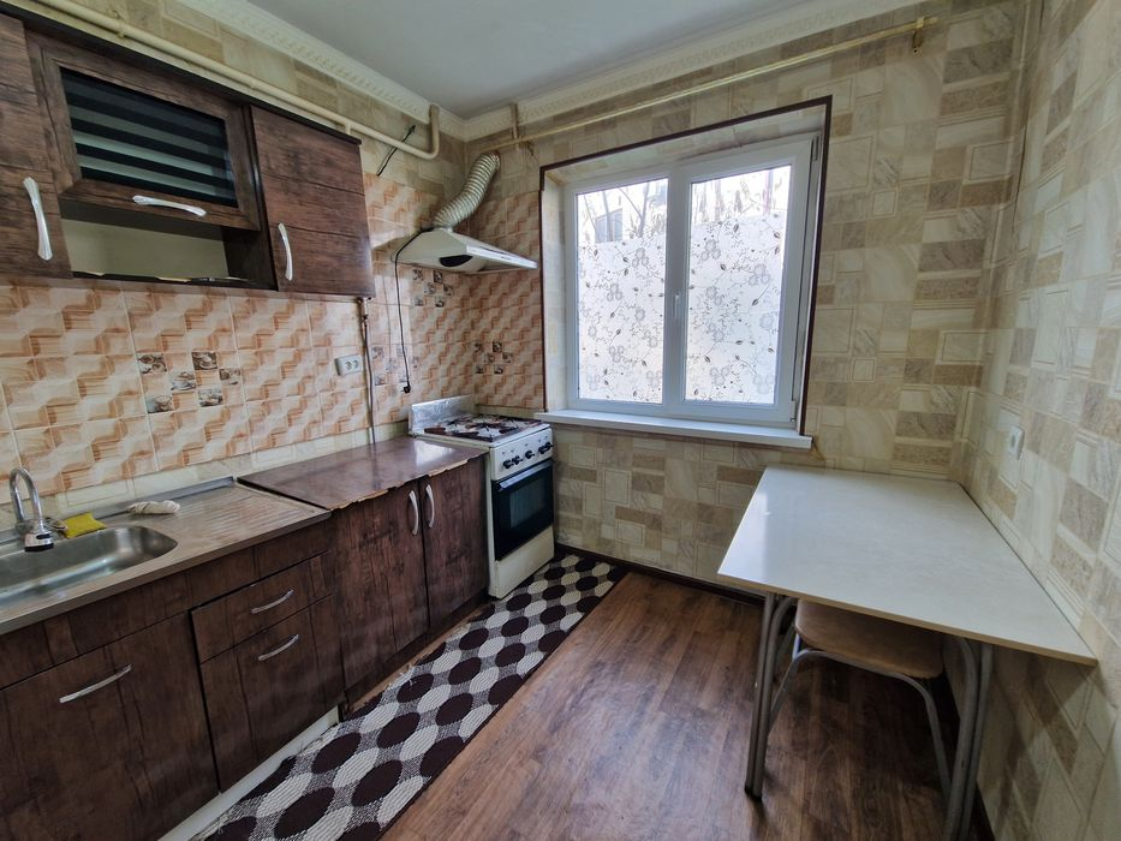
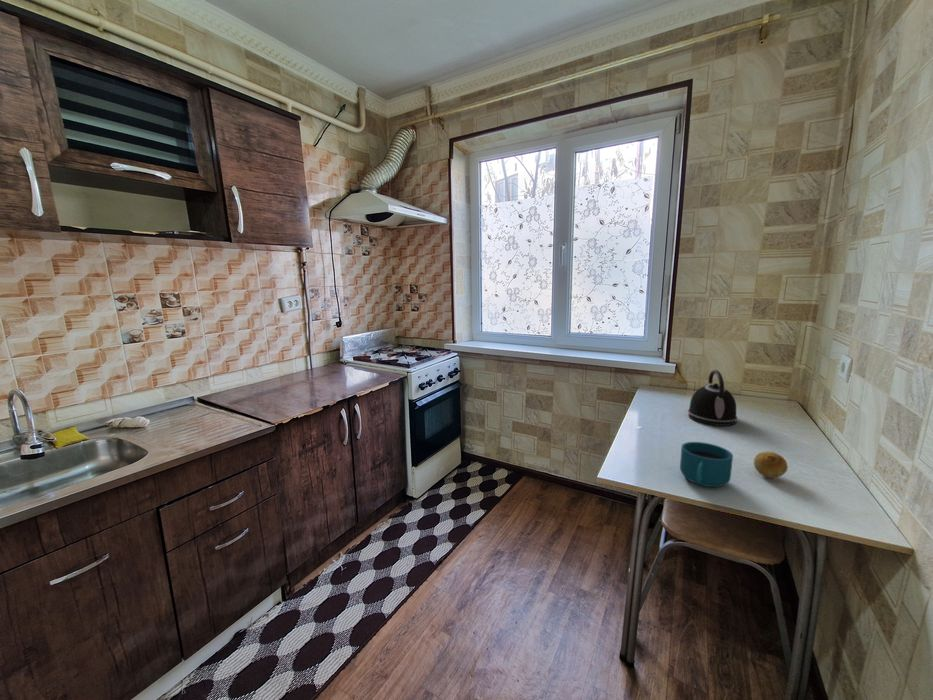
+ cup (703, 467)
+ kettle (713, 394)
+ fruit (770, 464)
